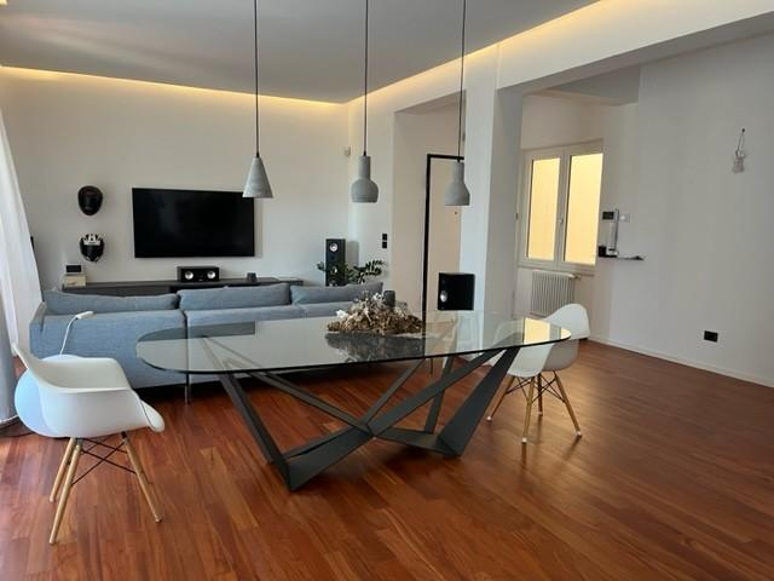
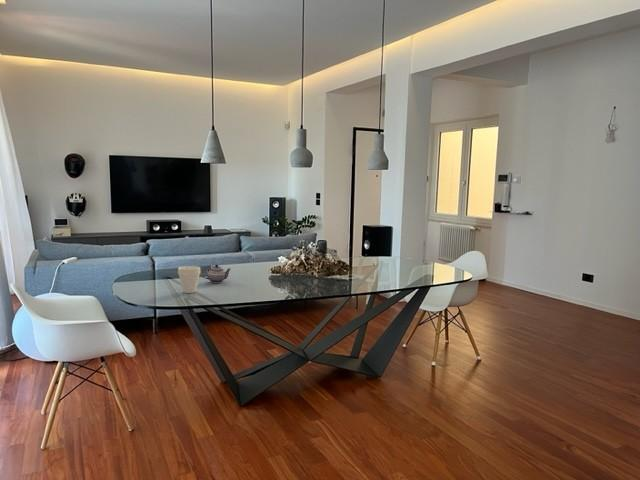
+ teapot (216, 273)
+ cup (189, 279)
